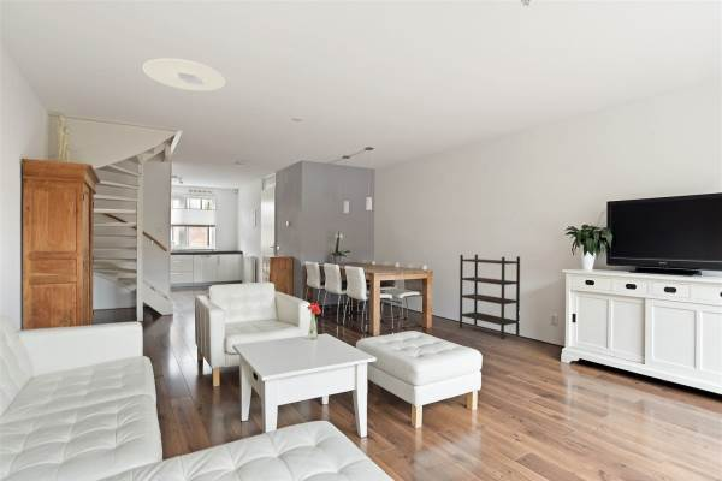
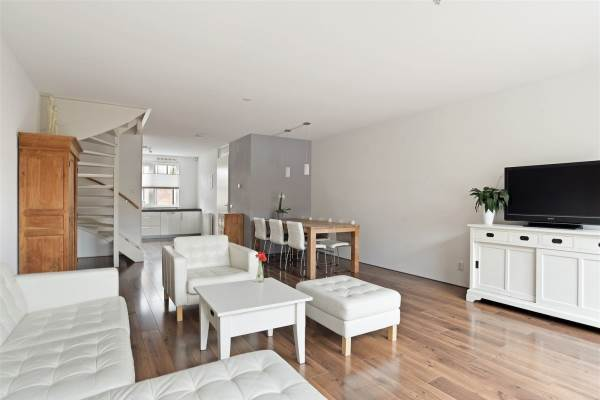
- bookshelf (487, 296)
- ceiling light (185, 72)
